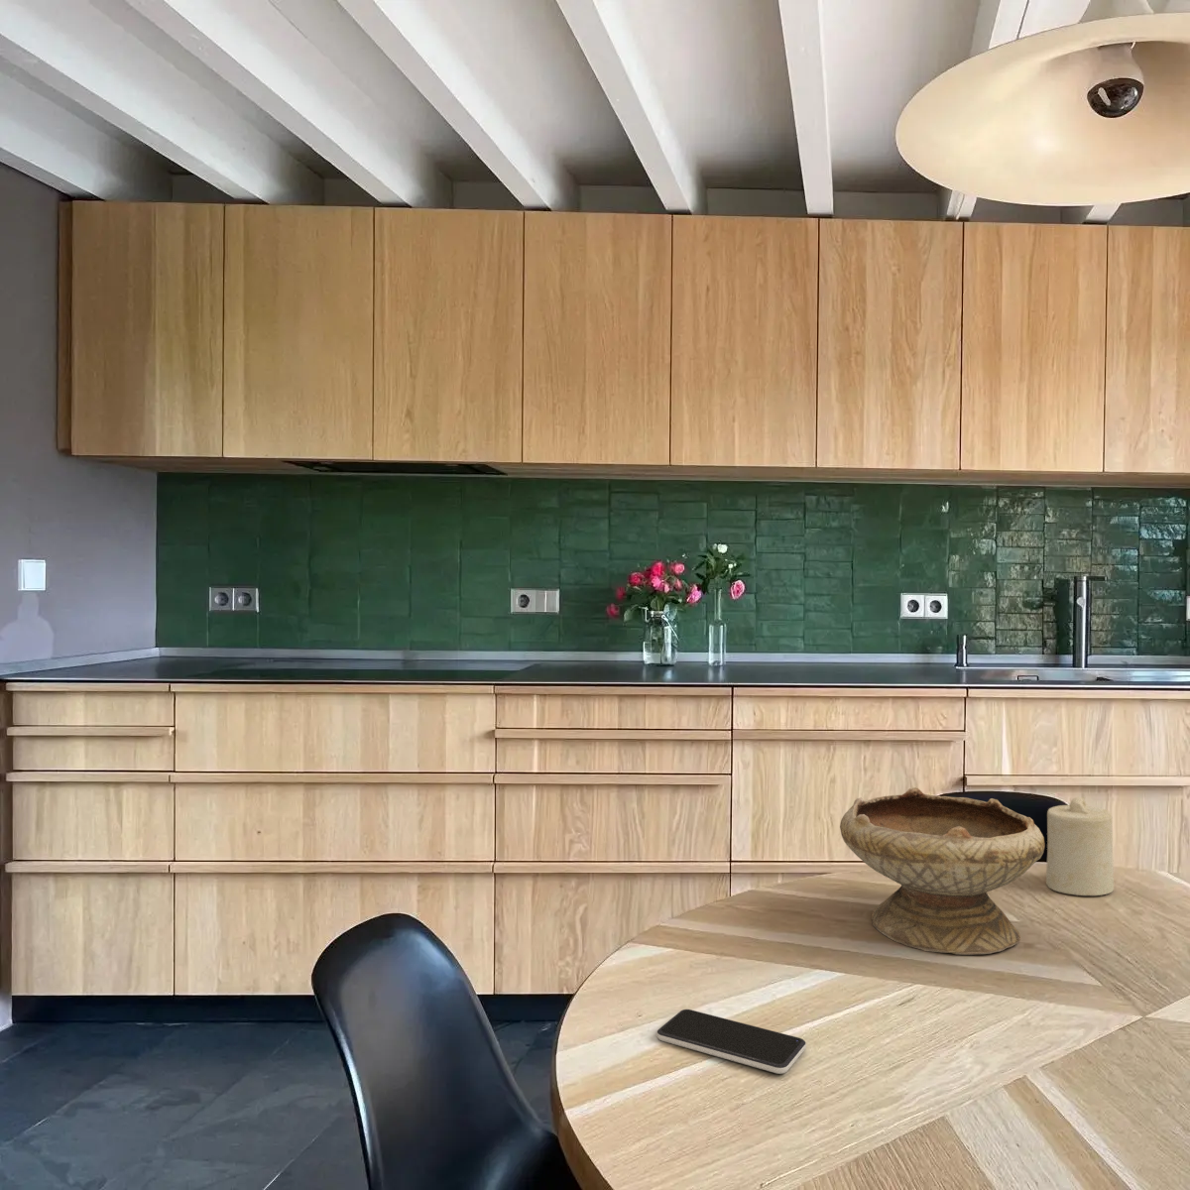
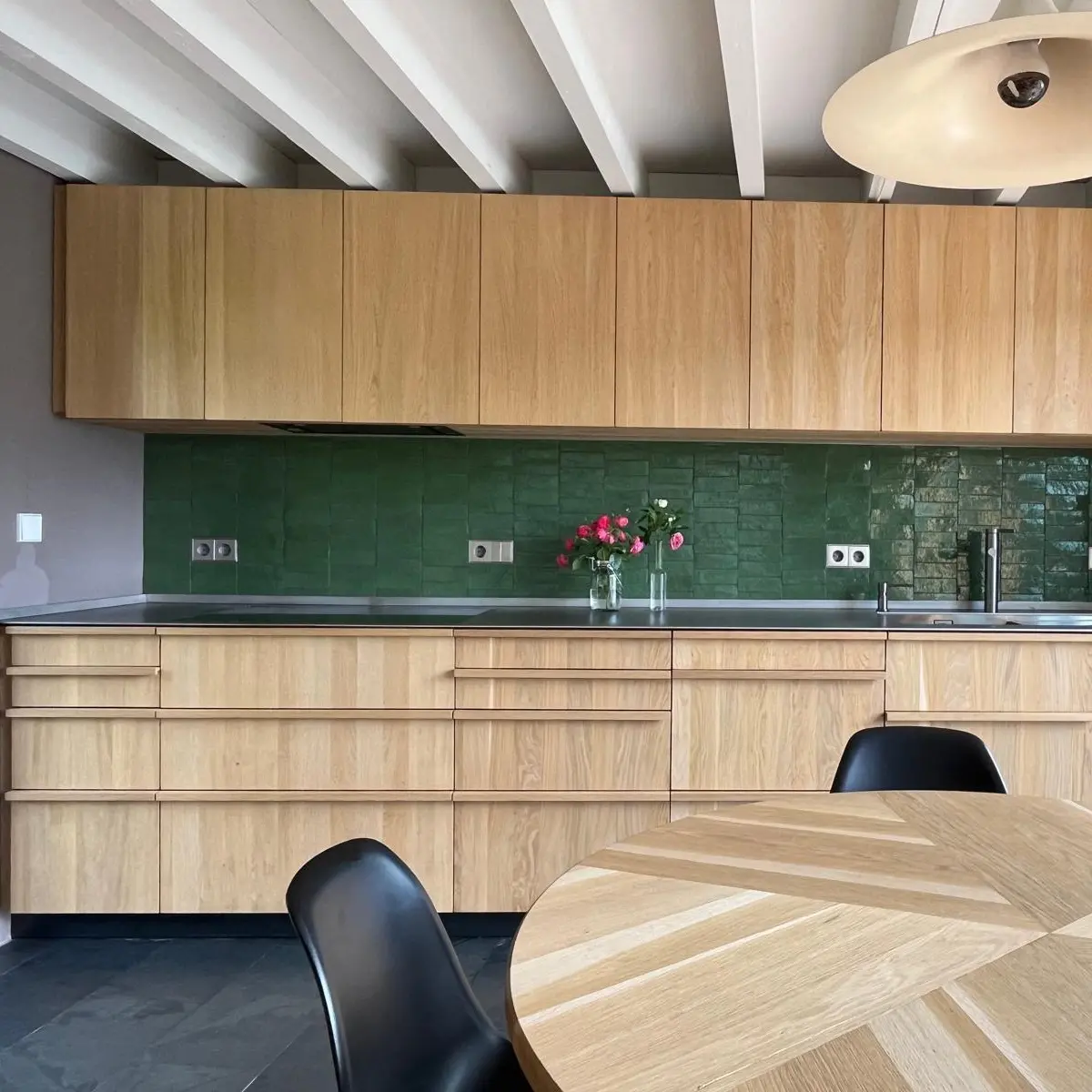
- smartphone (730, 1040)
- bowl (938, 865)
- candle (1079, 841)
